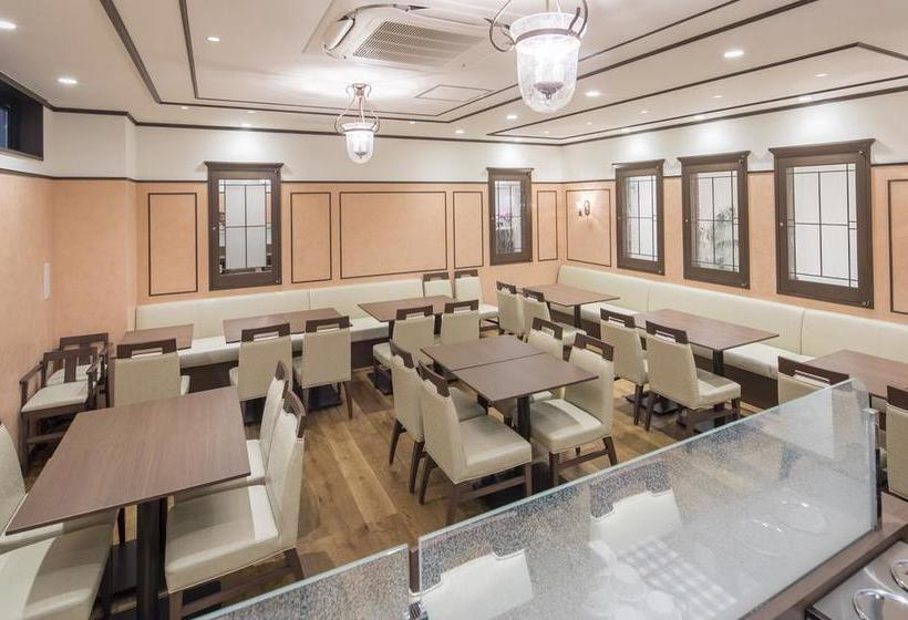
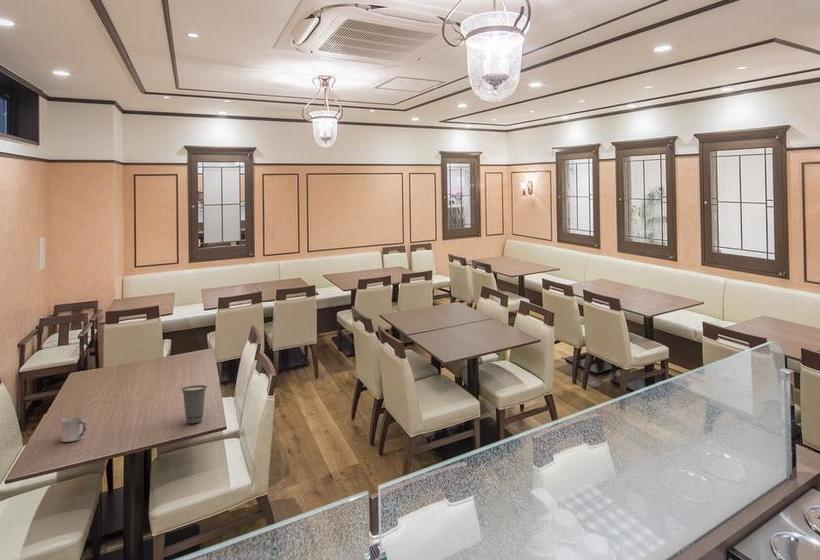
+ cup (194, 404)
+ cup (75, 429)
